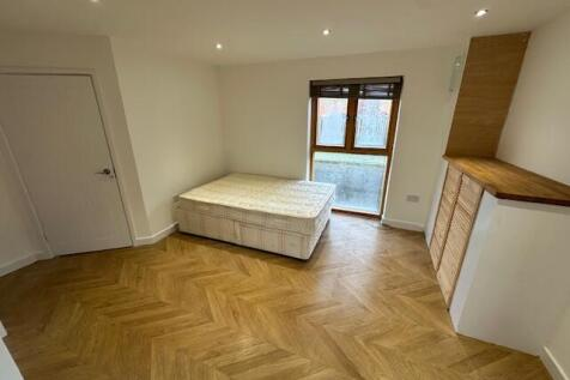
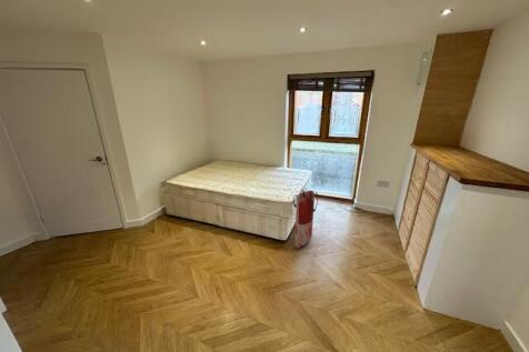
+ bag (305, 218)
